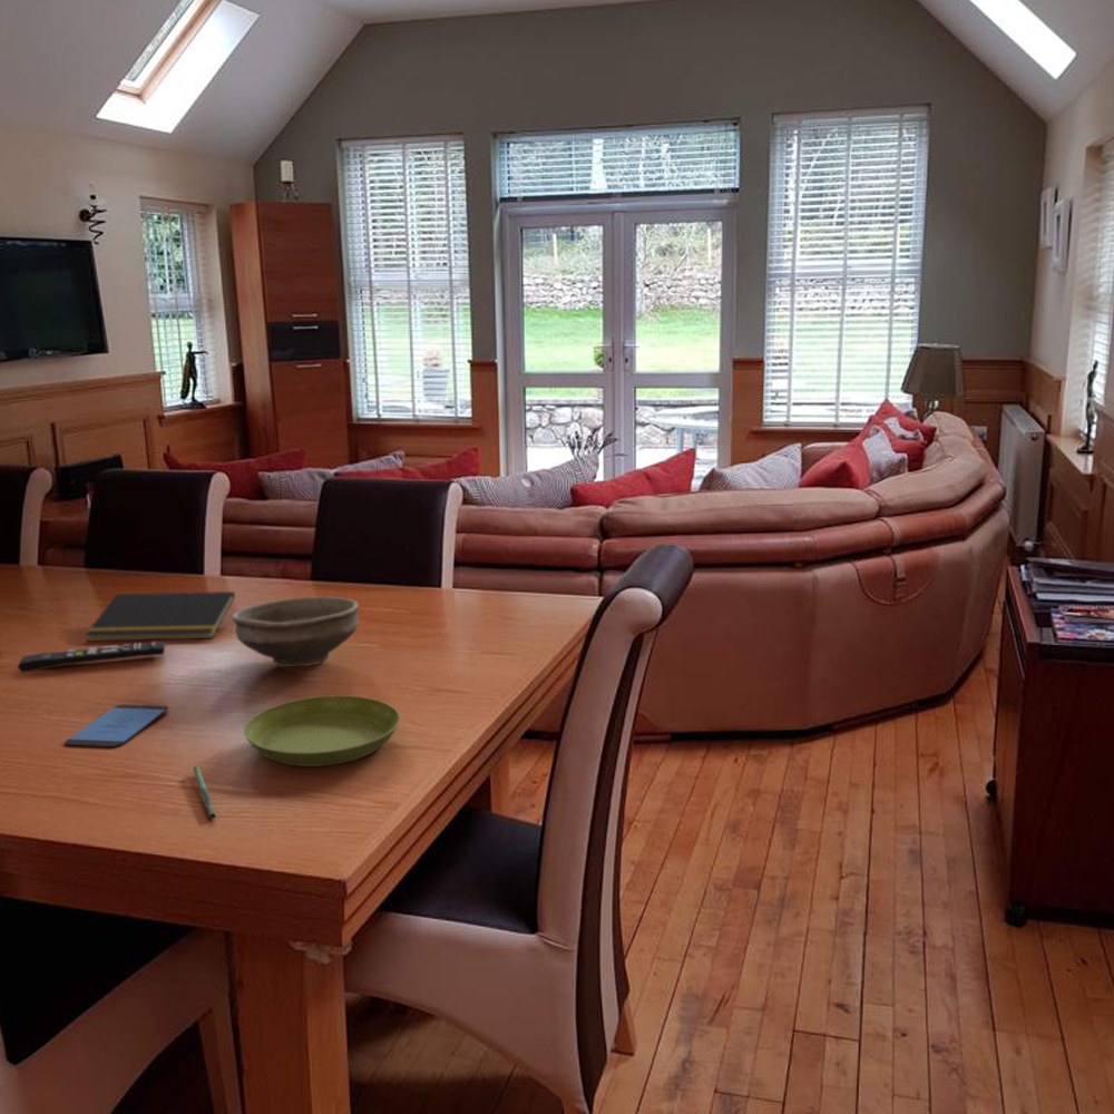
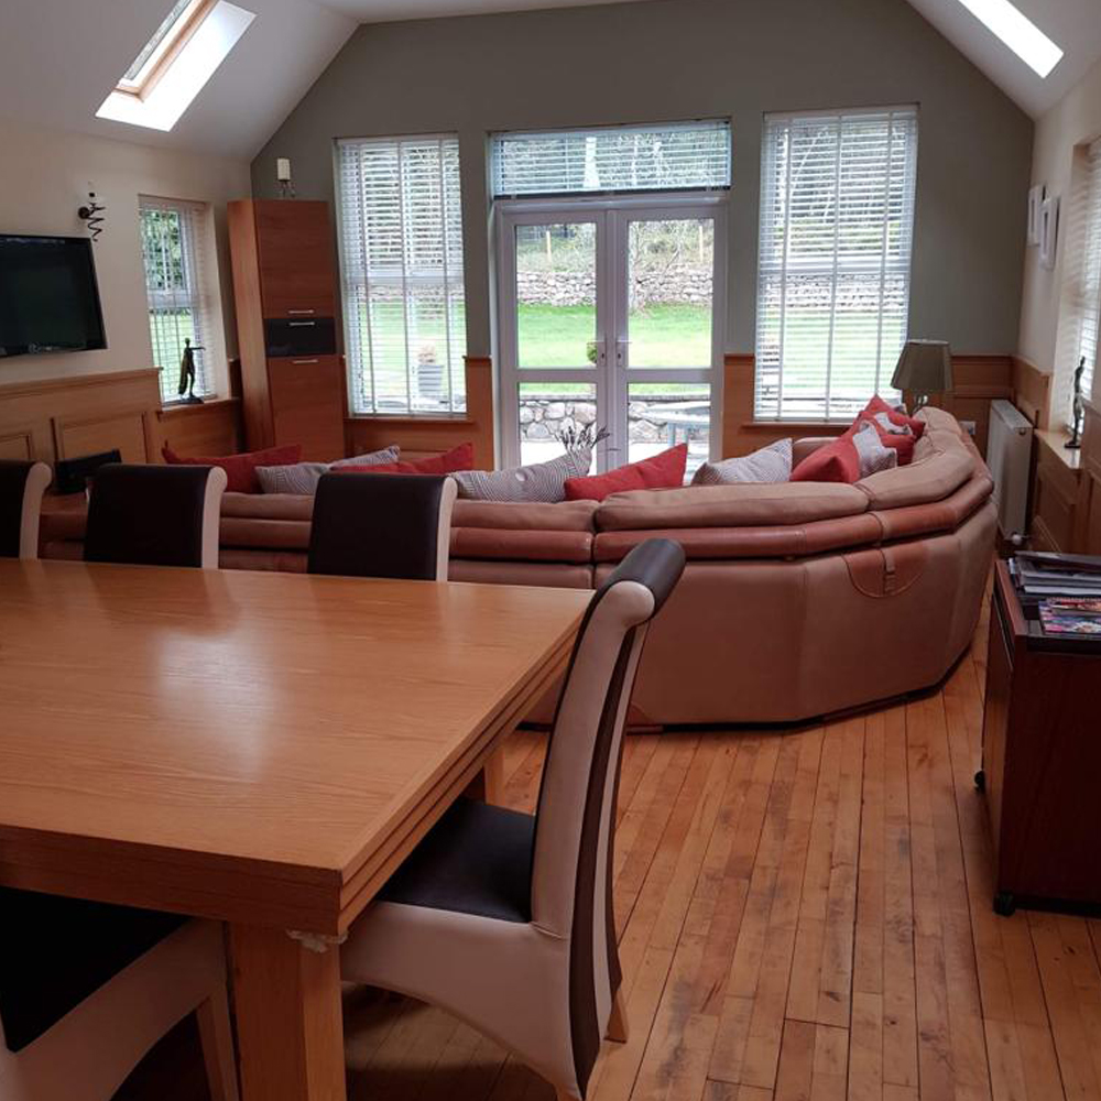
- saucer (323, 732)
- remote control (92, 655)
- smartphone (118, 724)
- notepad (163, 615)
- bowl (297, 634)
- pen (204, 791)
